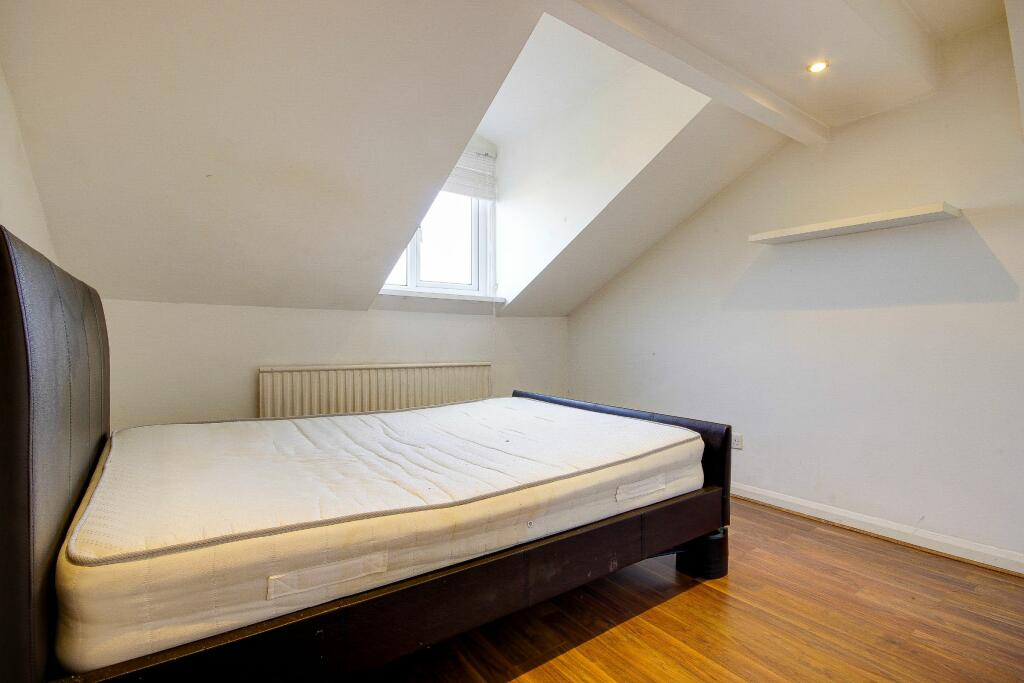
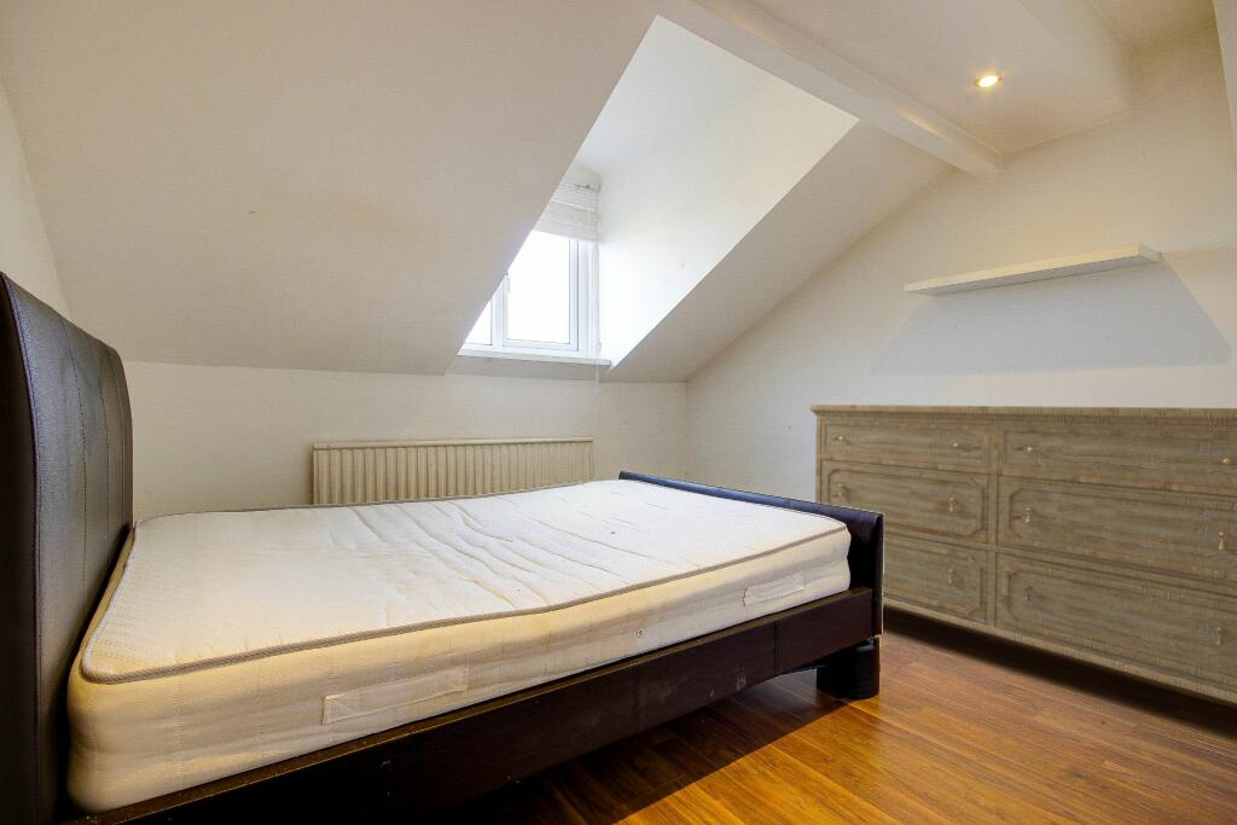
+ dresser (1012, 529)
